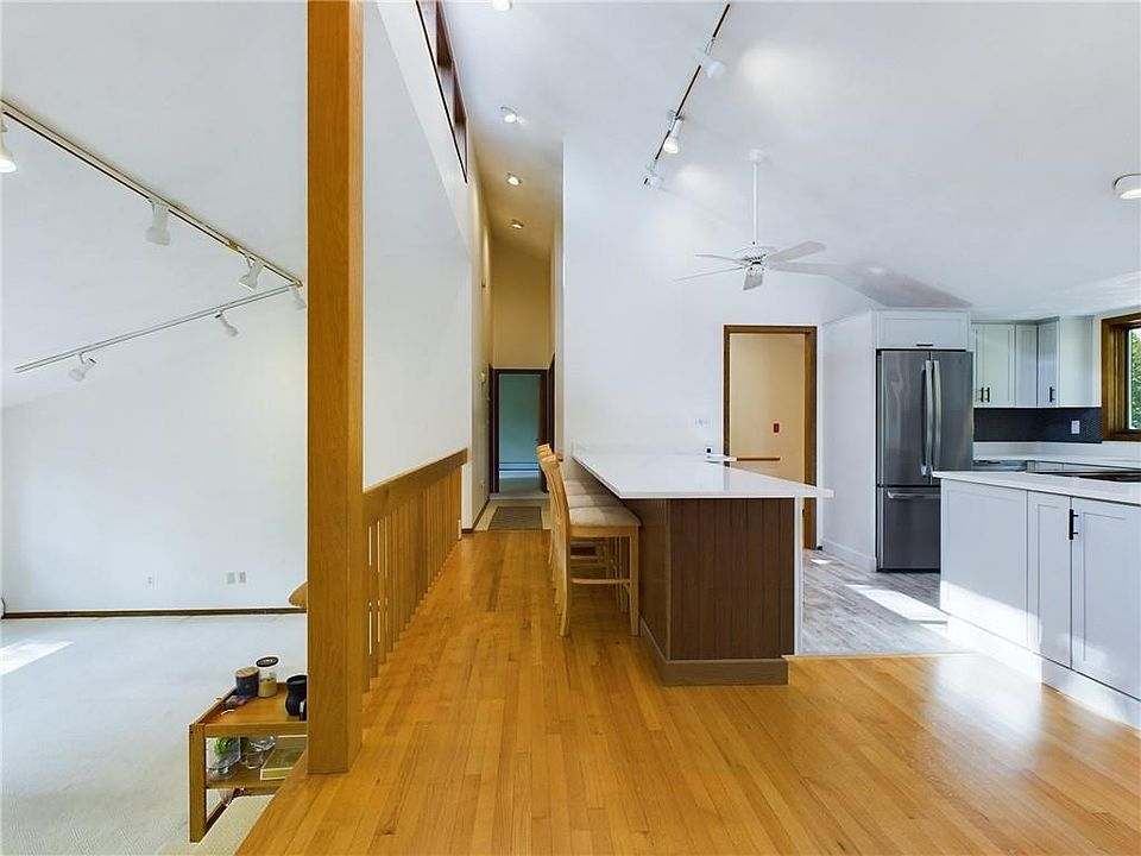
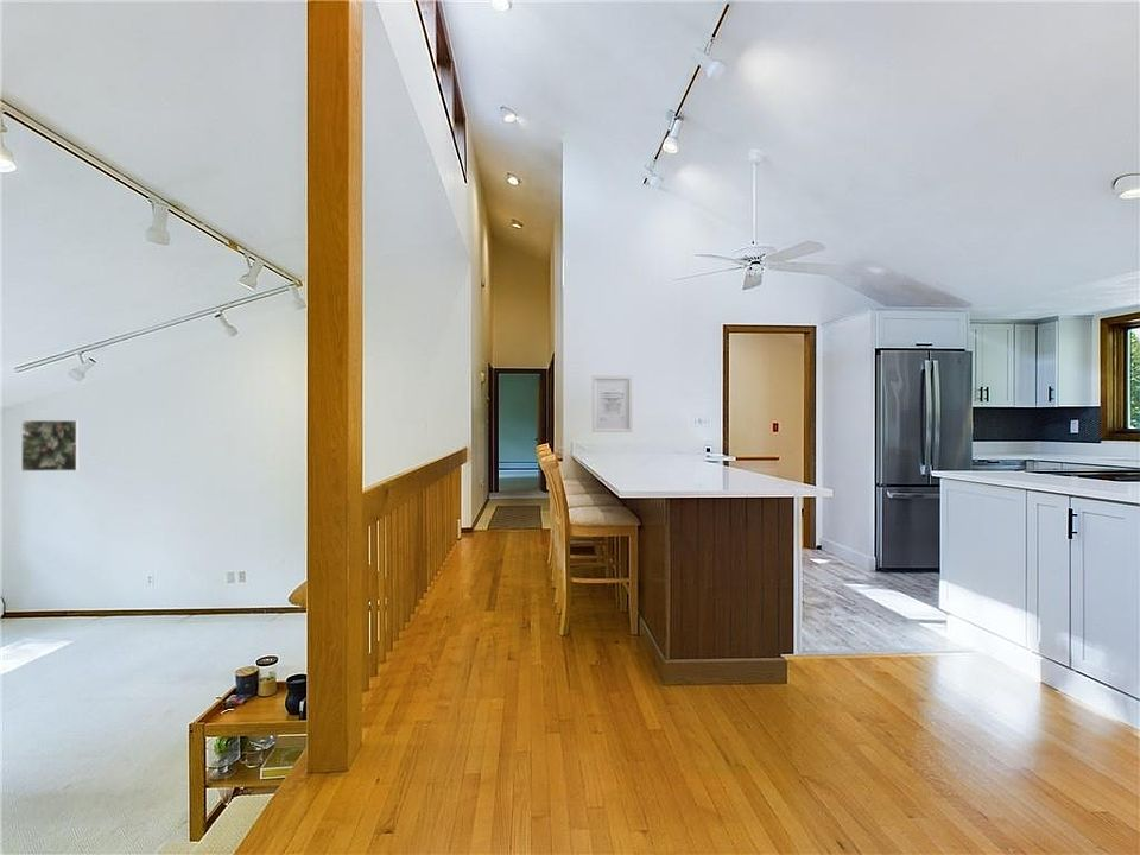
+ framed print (50, 445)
+ wall art (612, 404)
